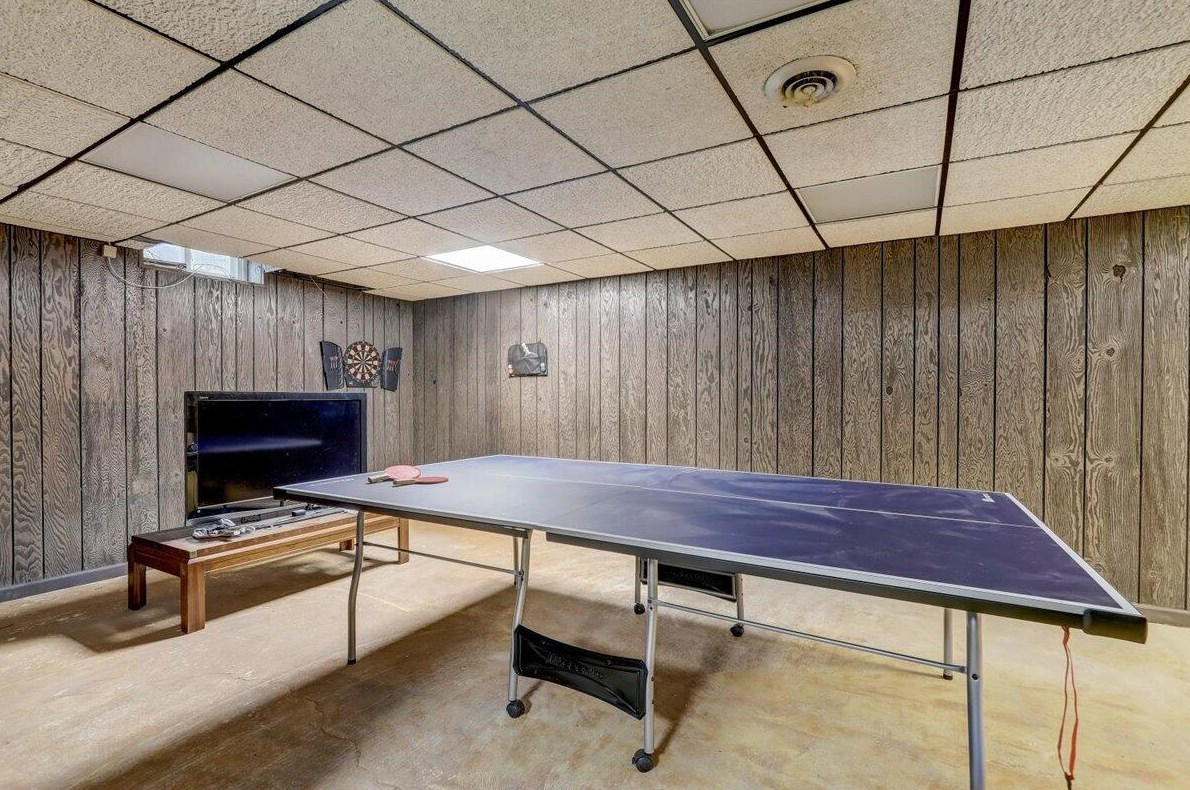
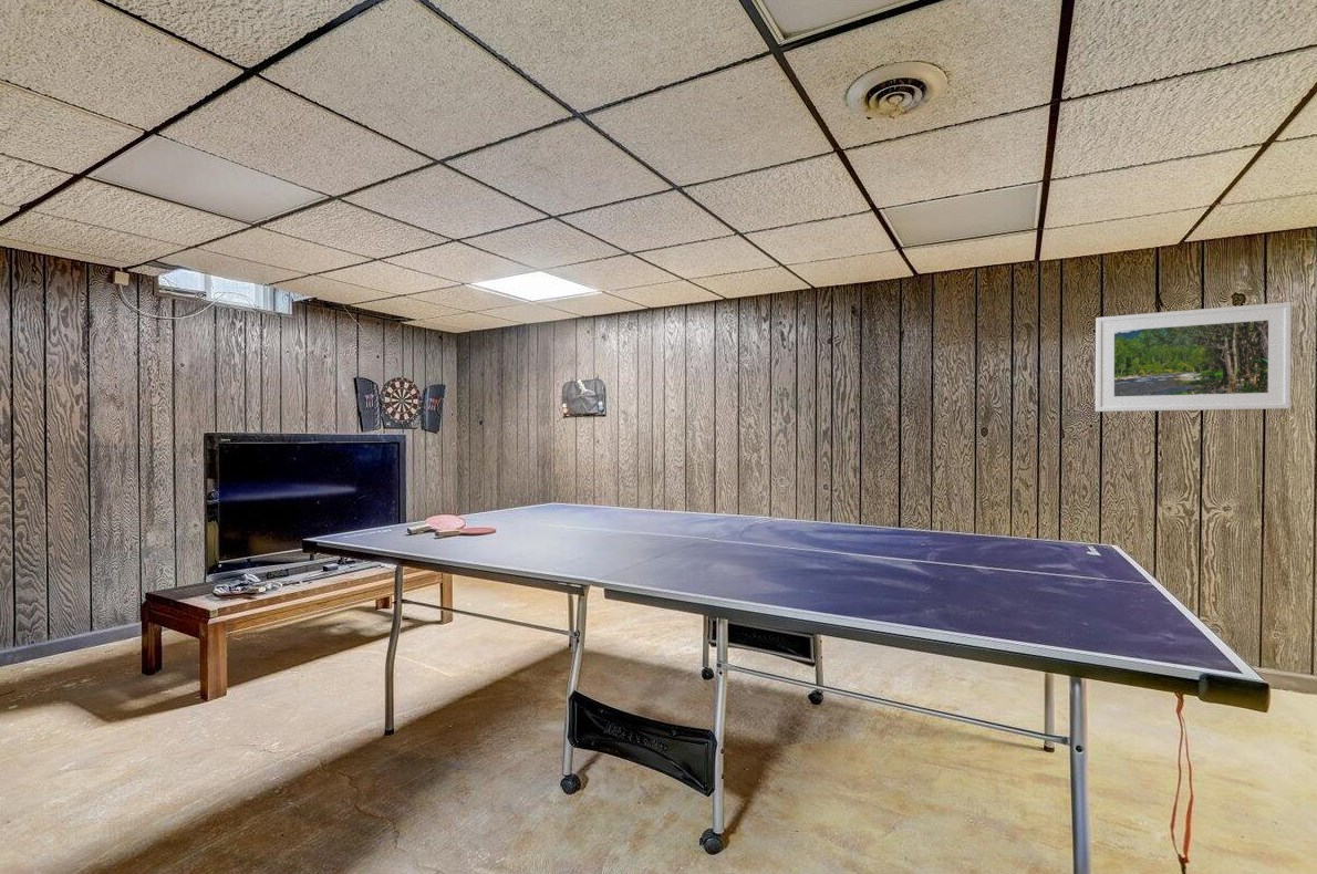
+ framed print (1186, 360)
